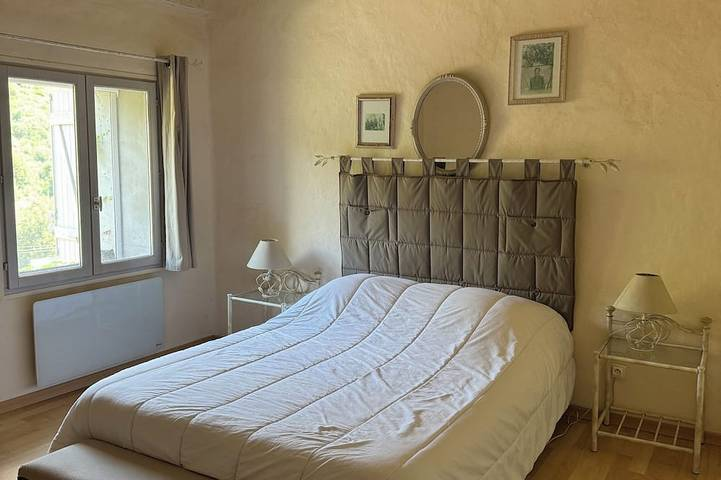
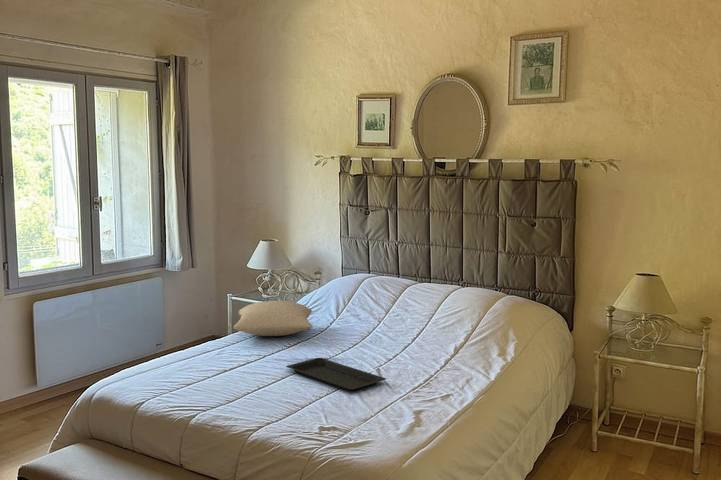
+ serving tray (334, 374)
+ pillow (274, 318)
